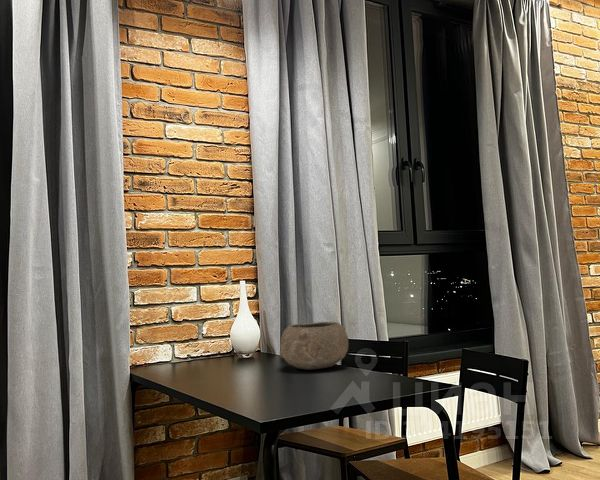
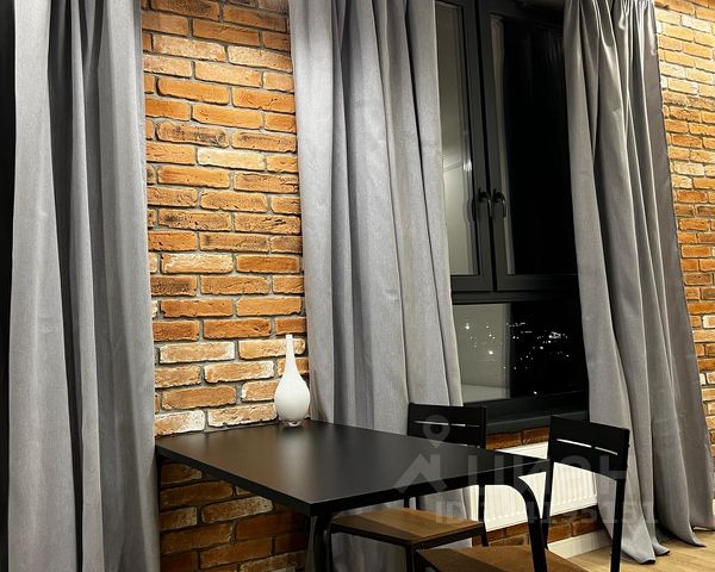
- bowl (313, 345)
